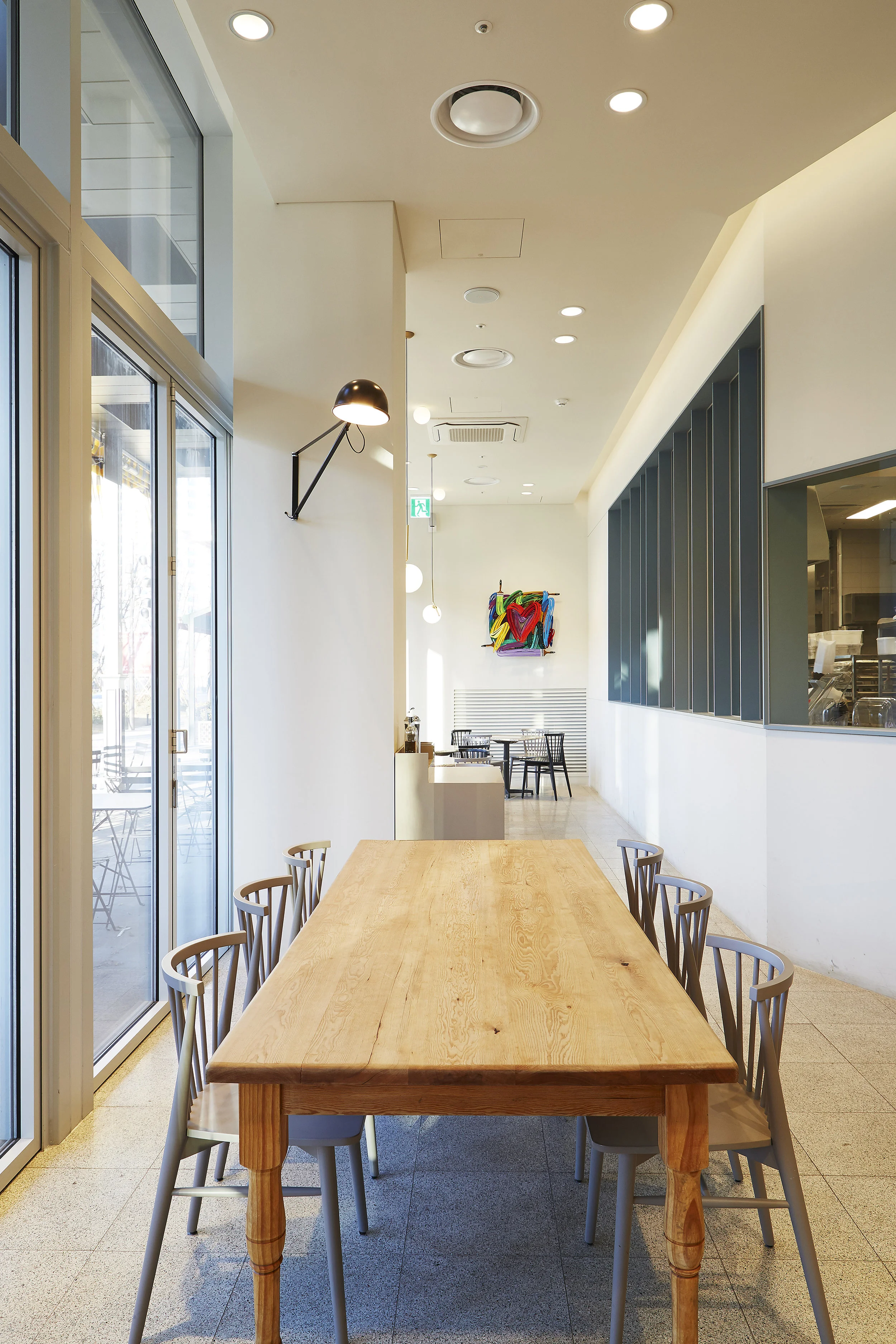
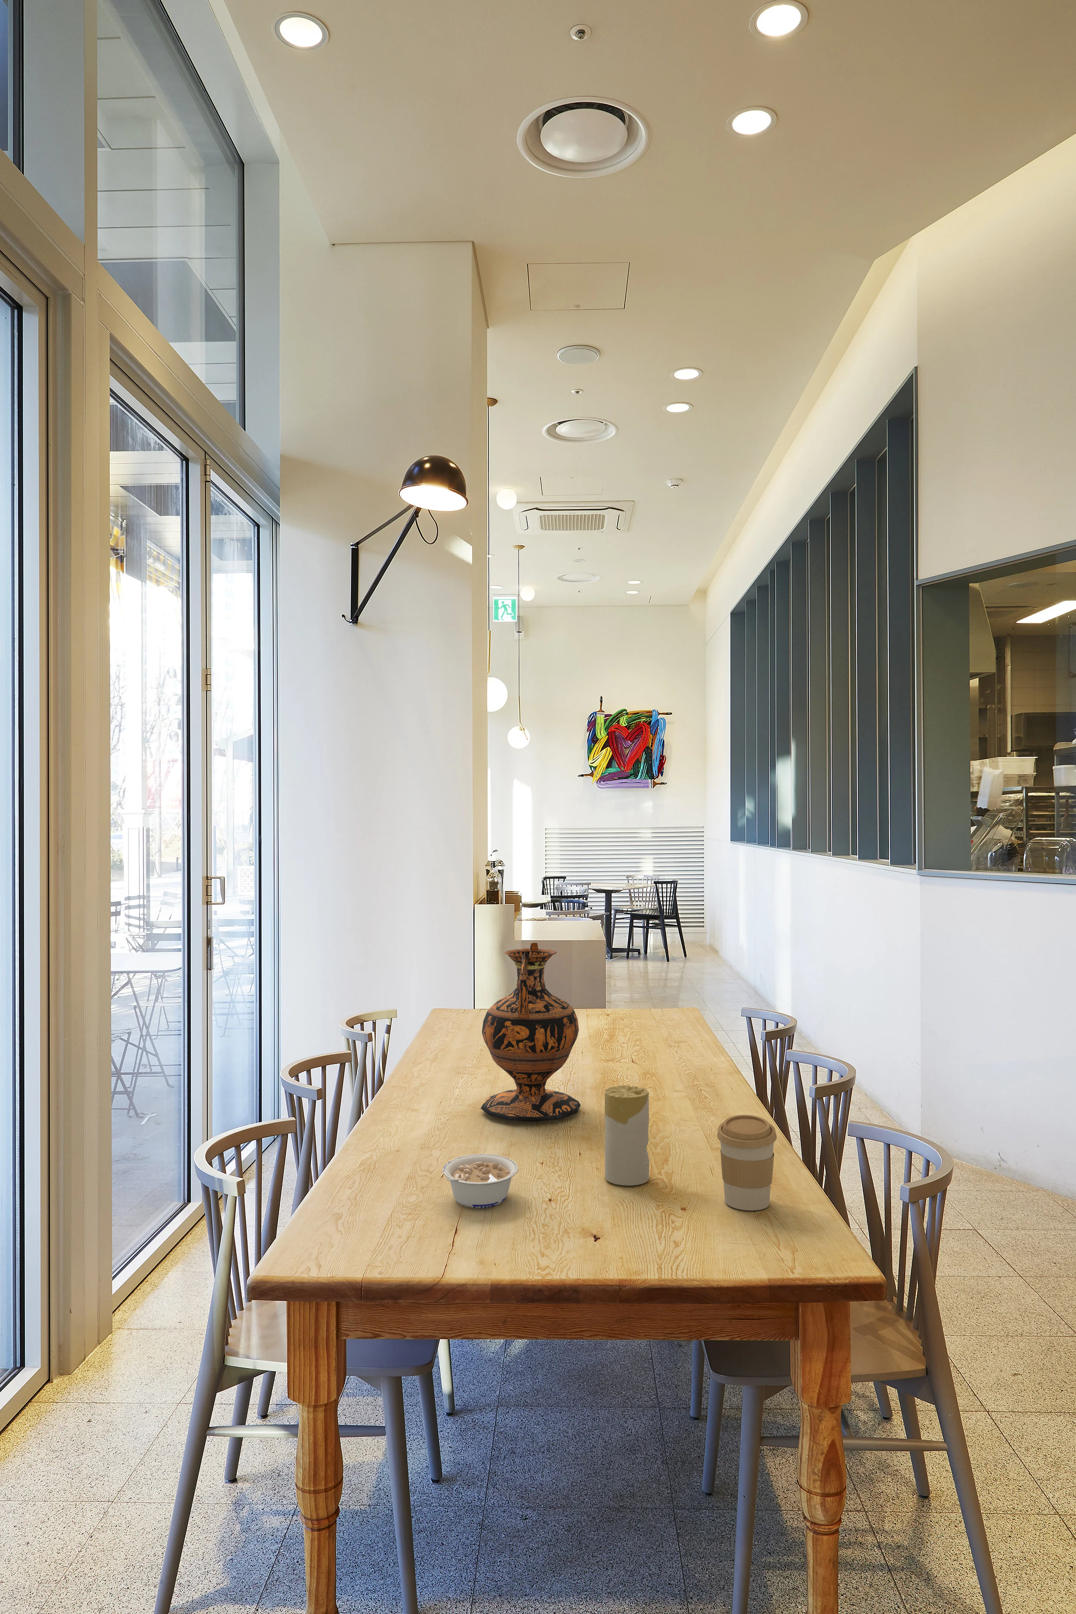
+ candle (627, 1134)
+ legume (480, 1180)
+ vase (531, 1028)
+ coffee cup (747, 1161)
